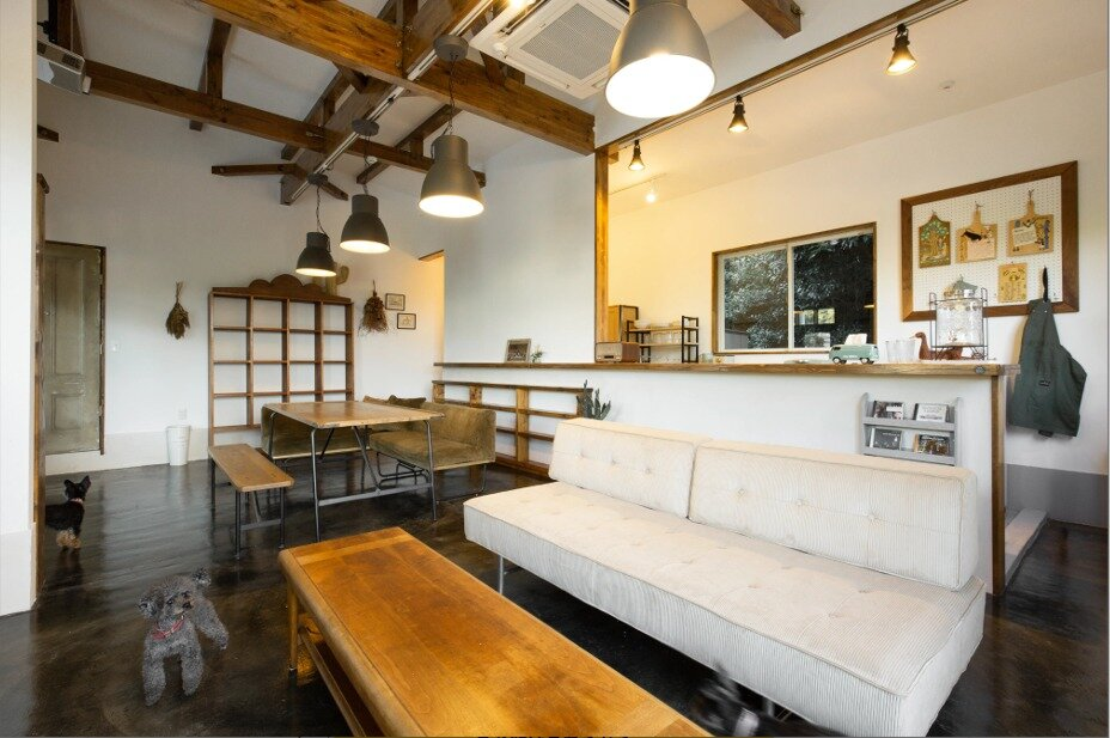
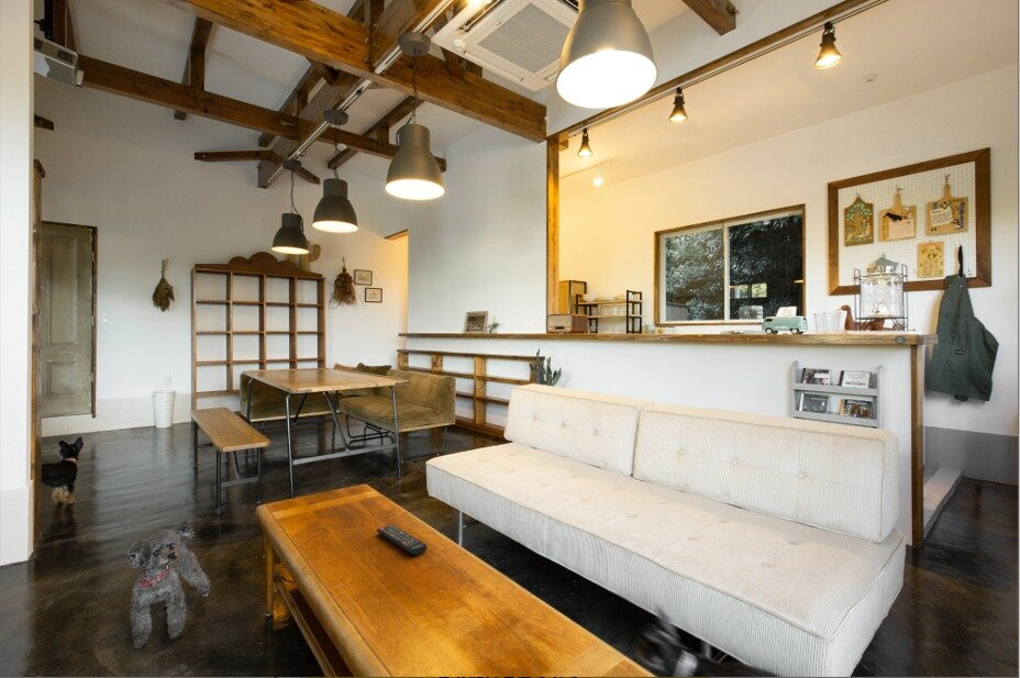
+ remote control (400, 538)
